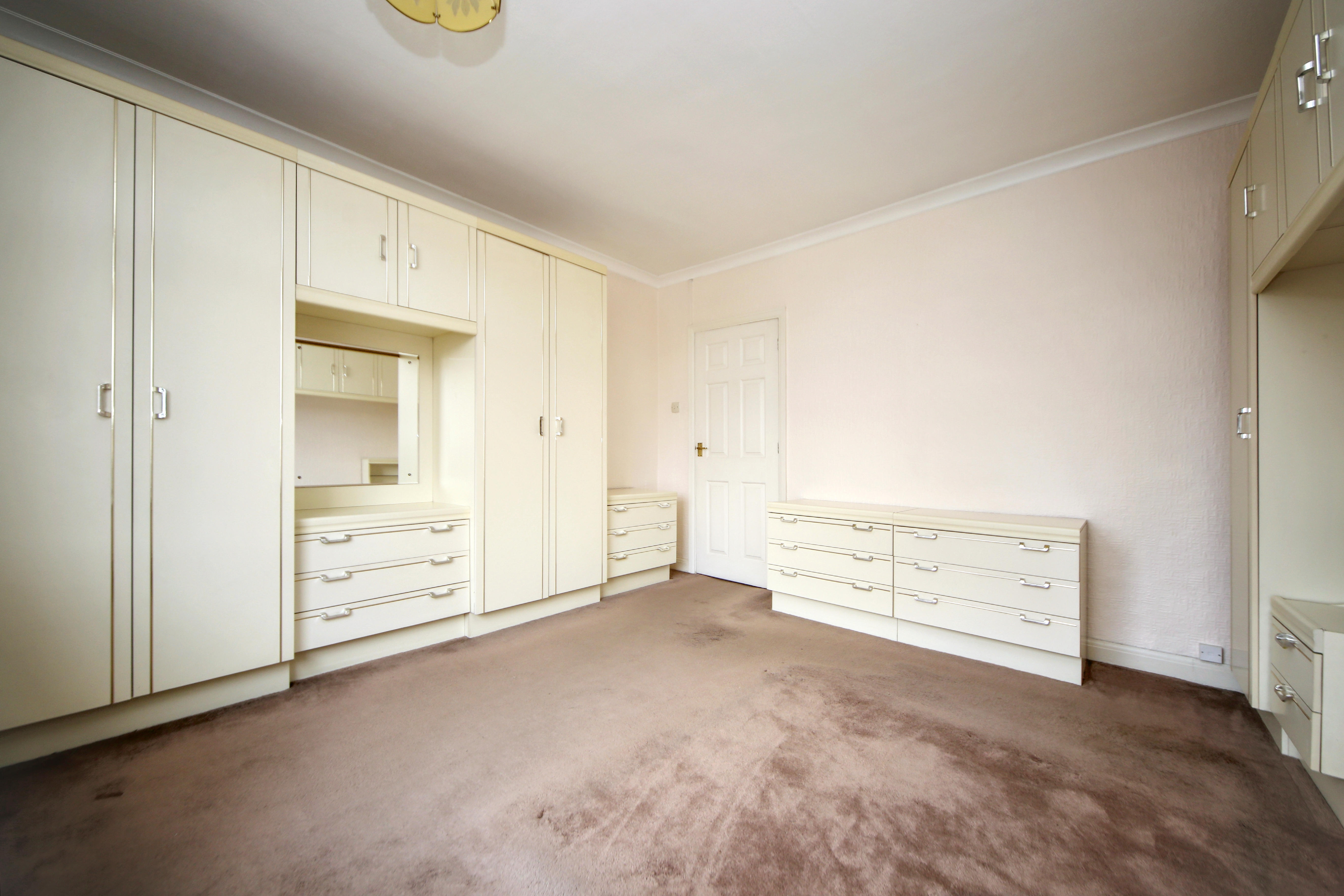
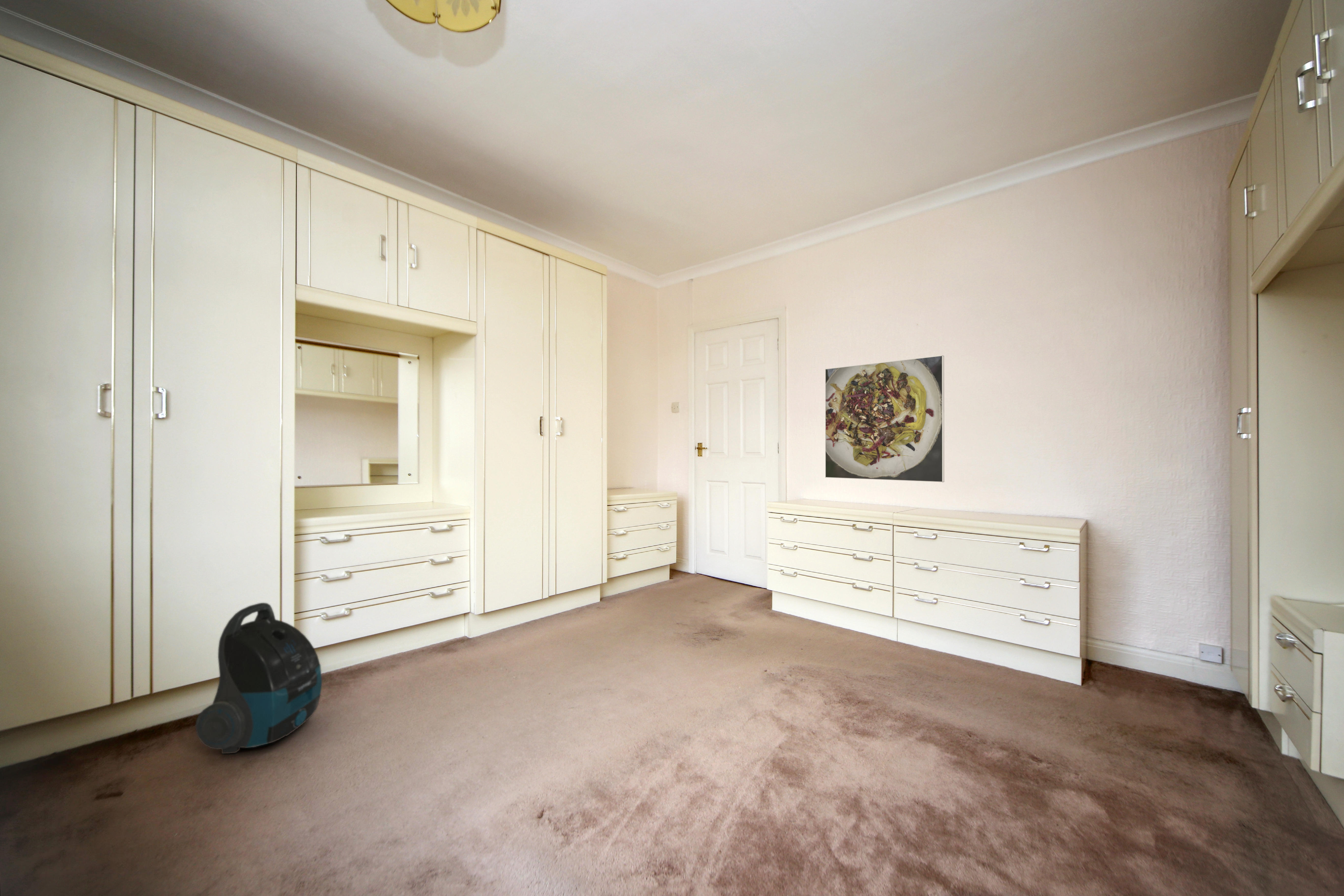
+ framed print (880, 421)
+ vacuum cleaner (267, 671)
